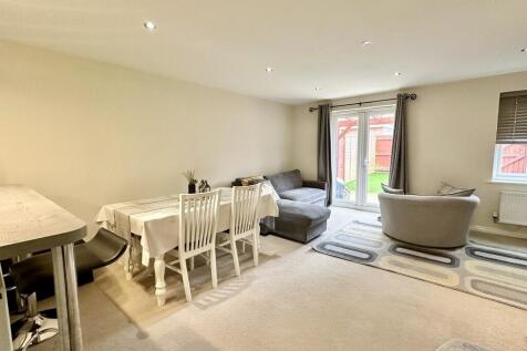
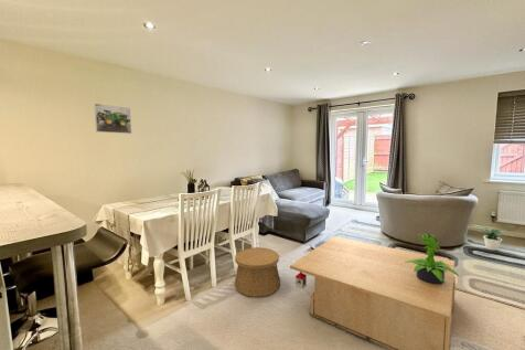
+ potted plant (431, 256)
+ potted plant (490, 238)
+ coffee table (374, 283)
+ basket (257, 269)
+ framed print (114, 119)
